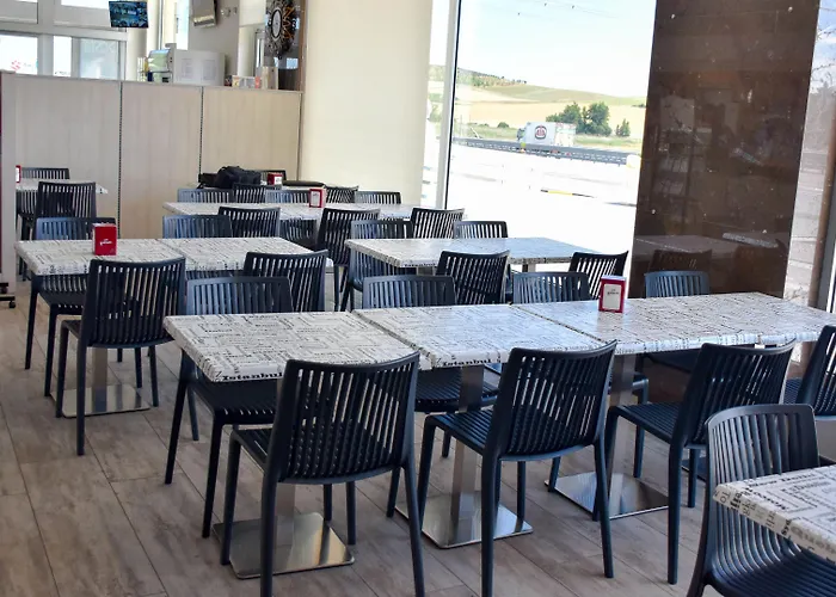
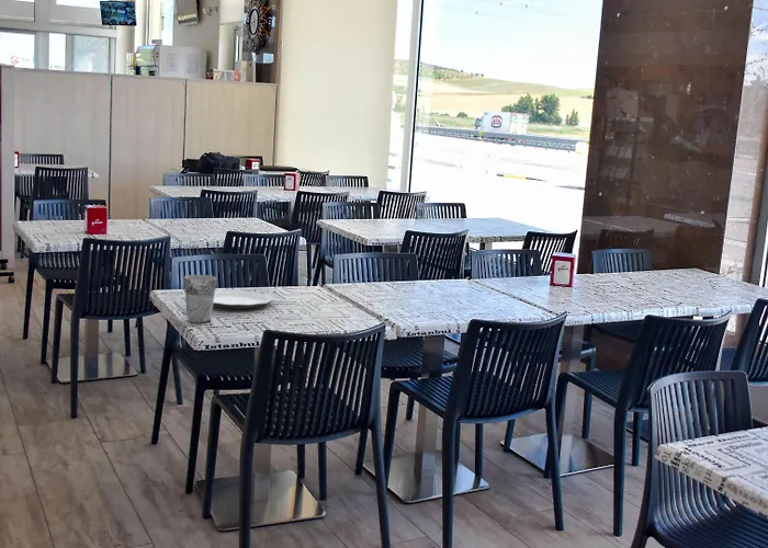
+ cup (200, 298)
+ plate (234, 299)
